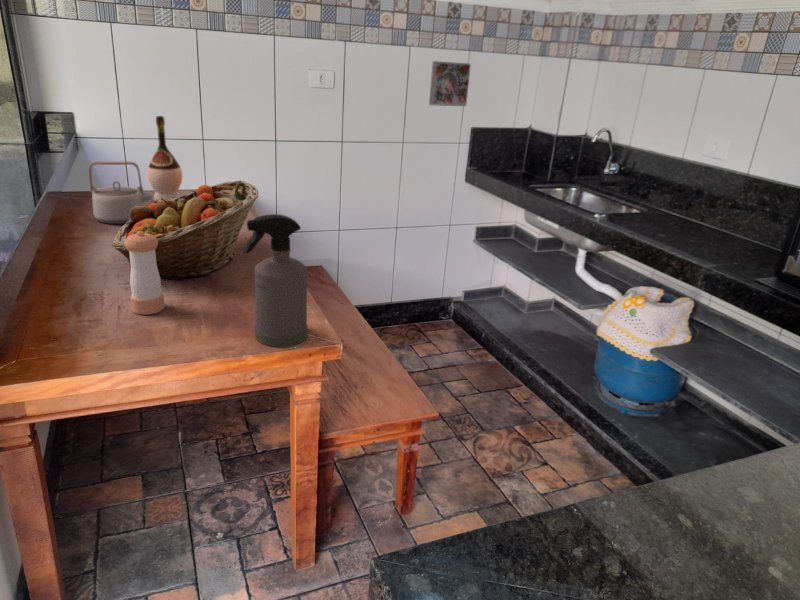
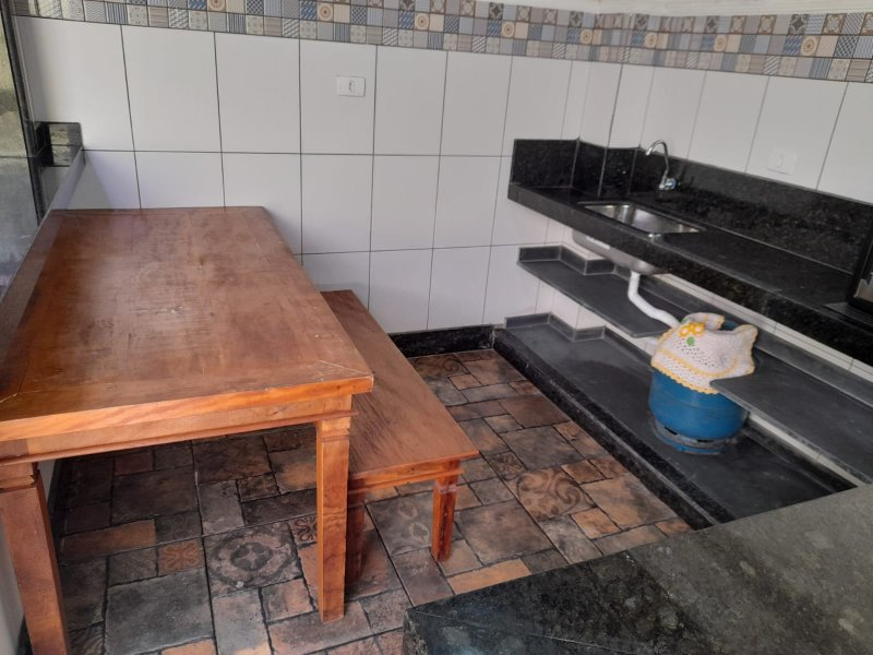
- teapot (122, 190)
- fruit basket (189, 224)
- wine bottle (163, 159)
- spray bottle (276, 278)
- pepper shaker (144, 271)
- decorative tile (450, 84)
